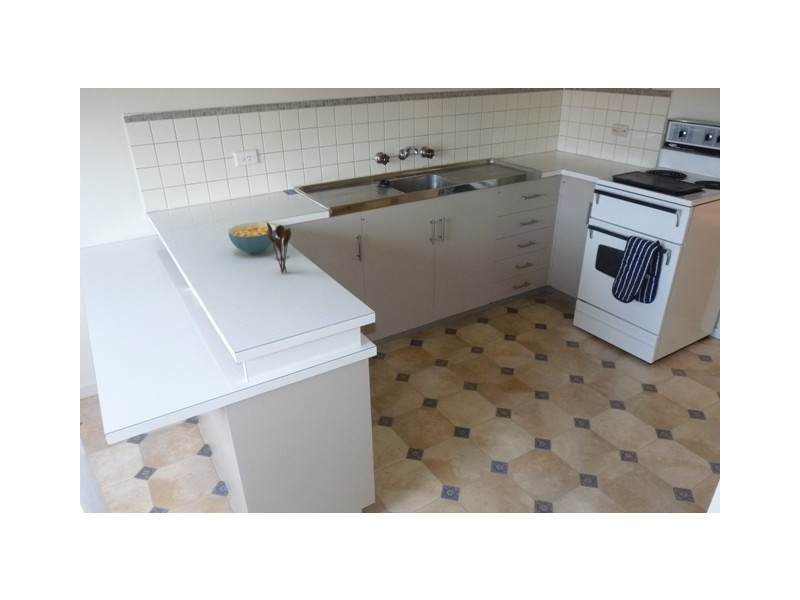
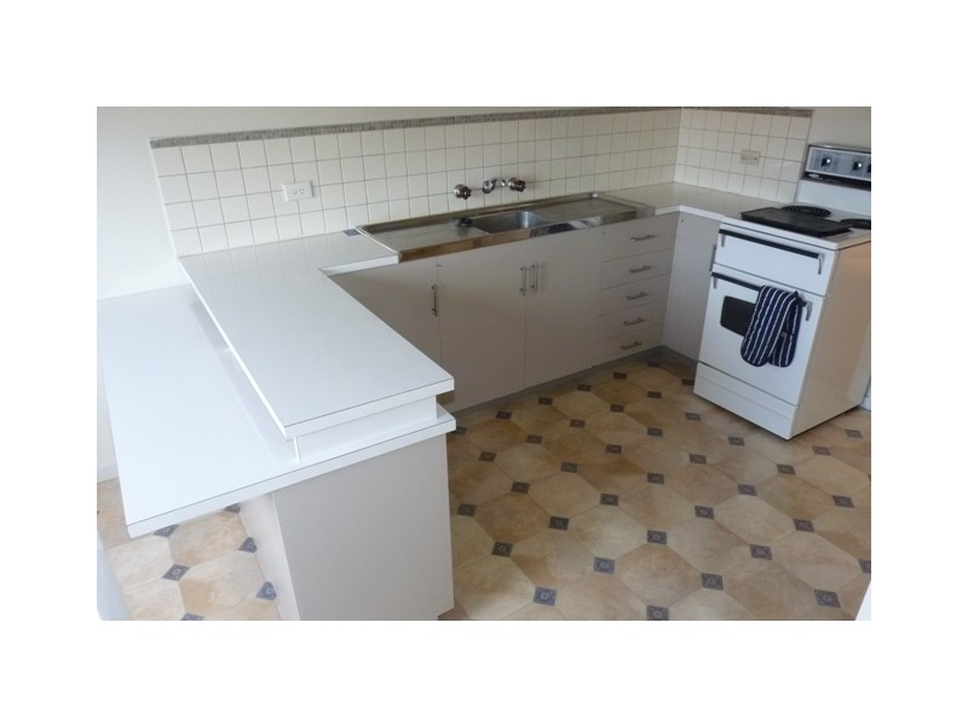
- cereal bowl (253, 240)
- utensil holder (279, 247)
